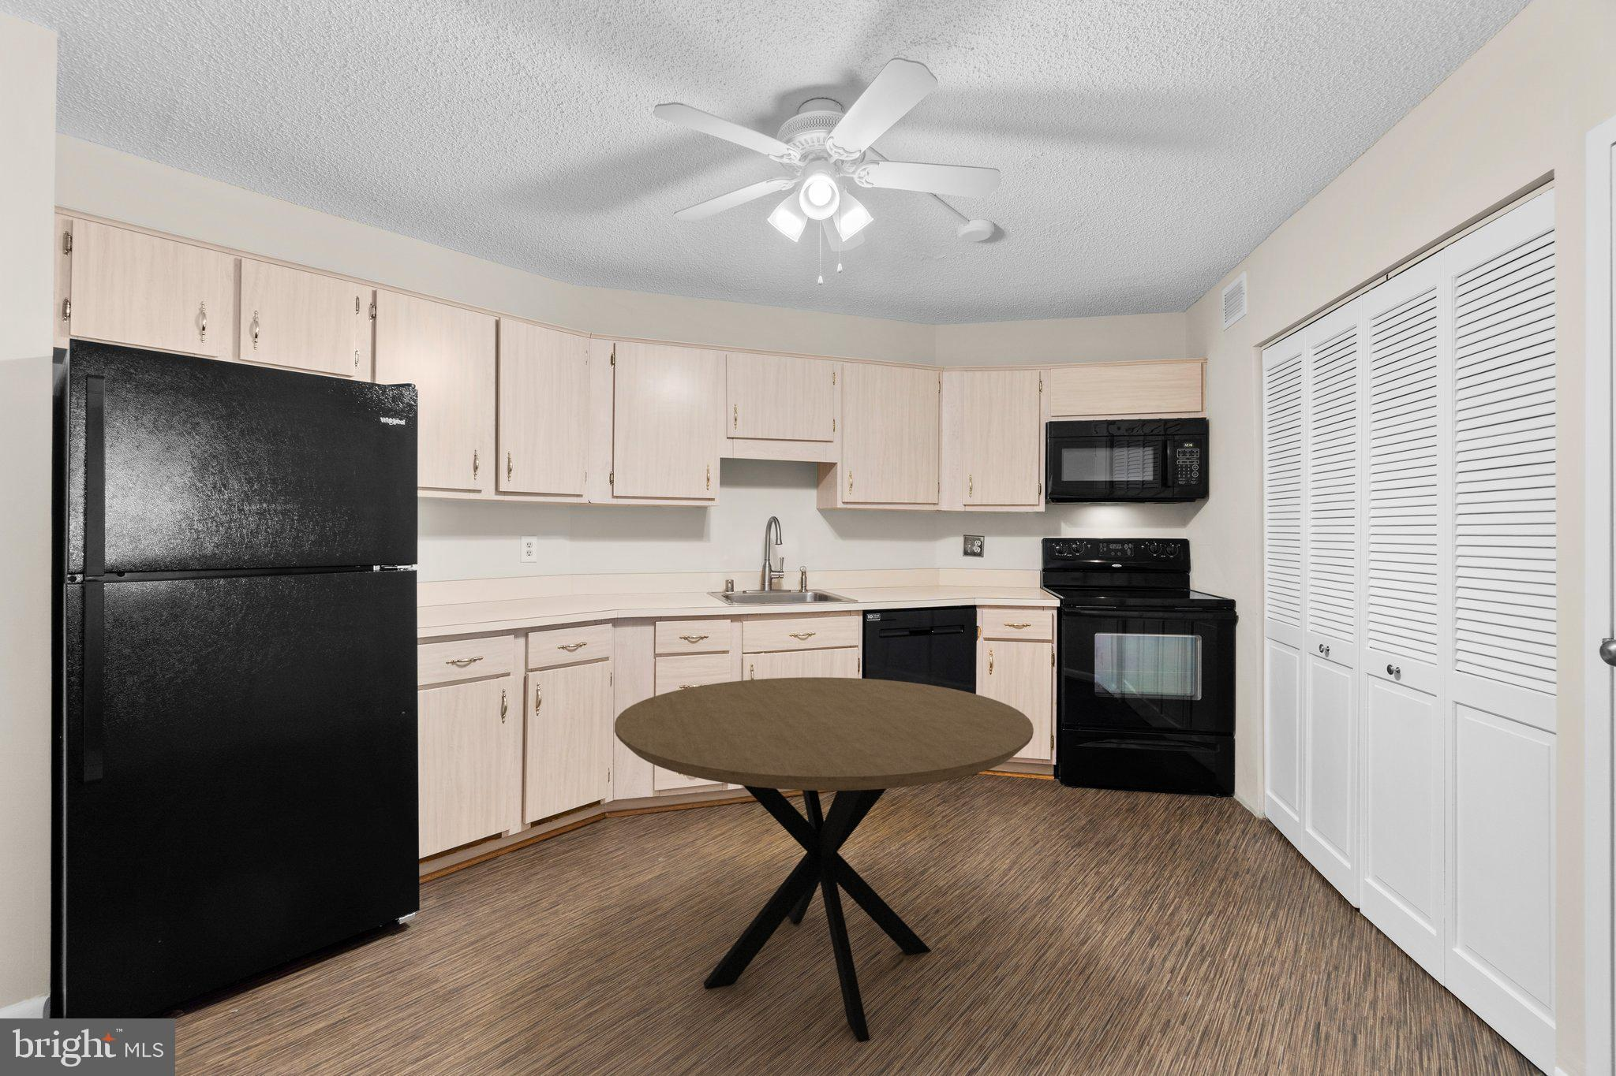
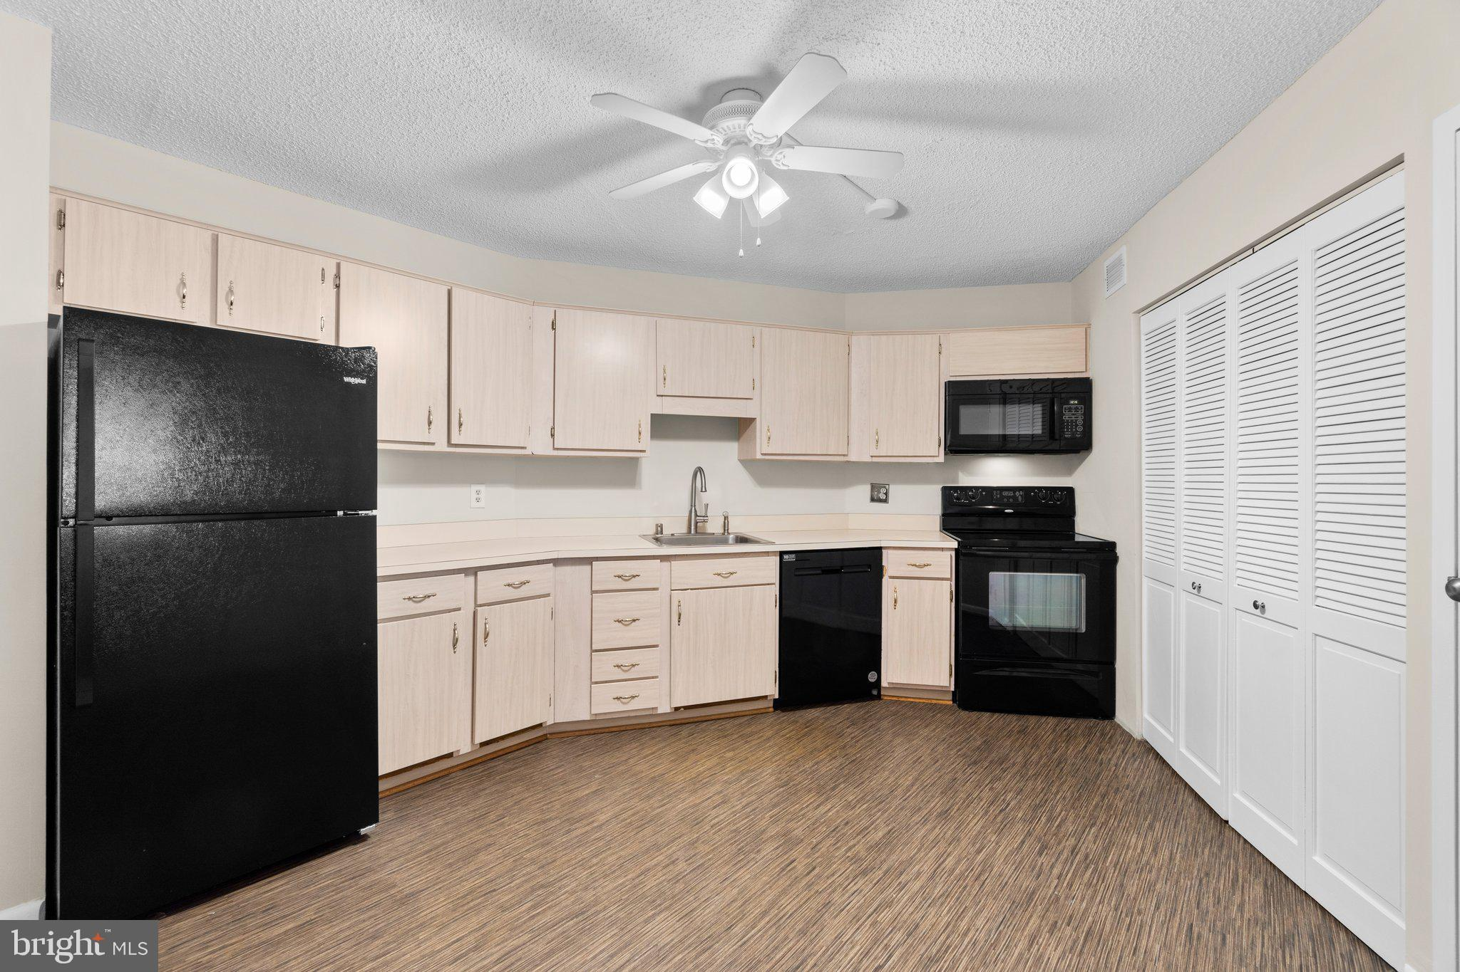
- dining table (822, 839)
